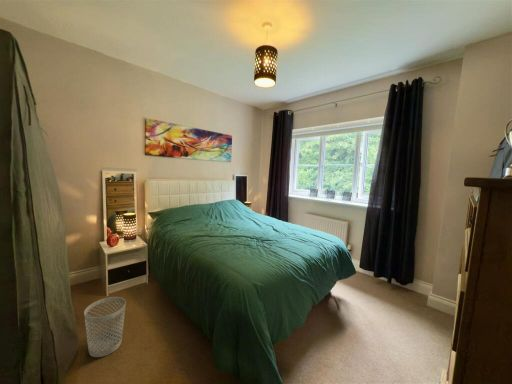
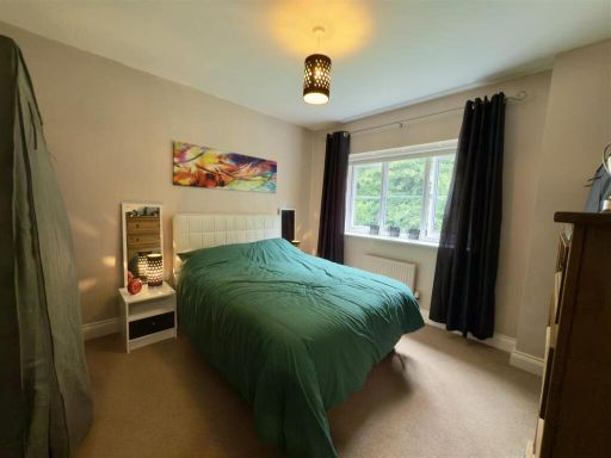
- wastebasket (105, 326)
